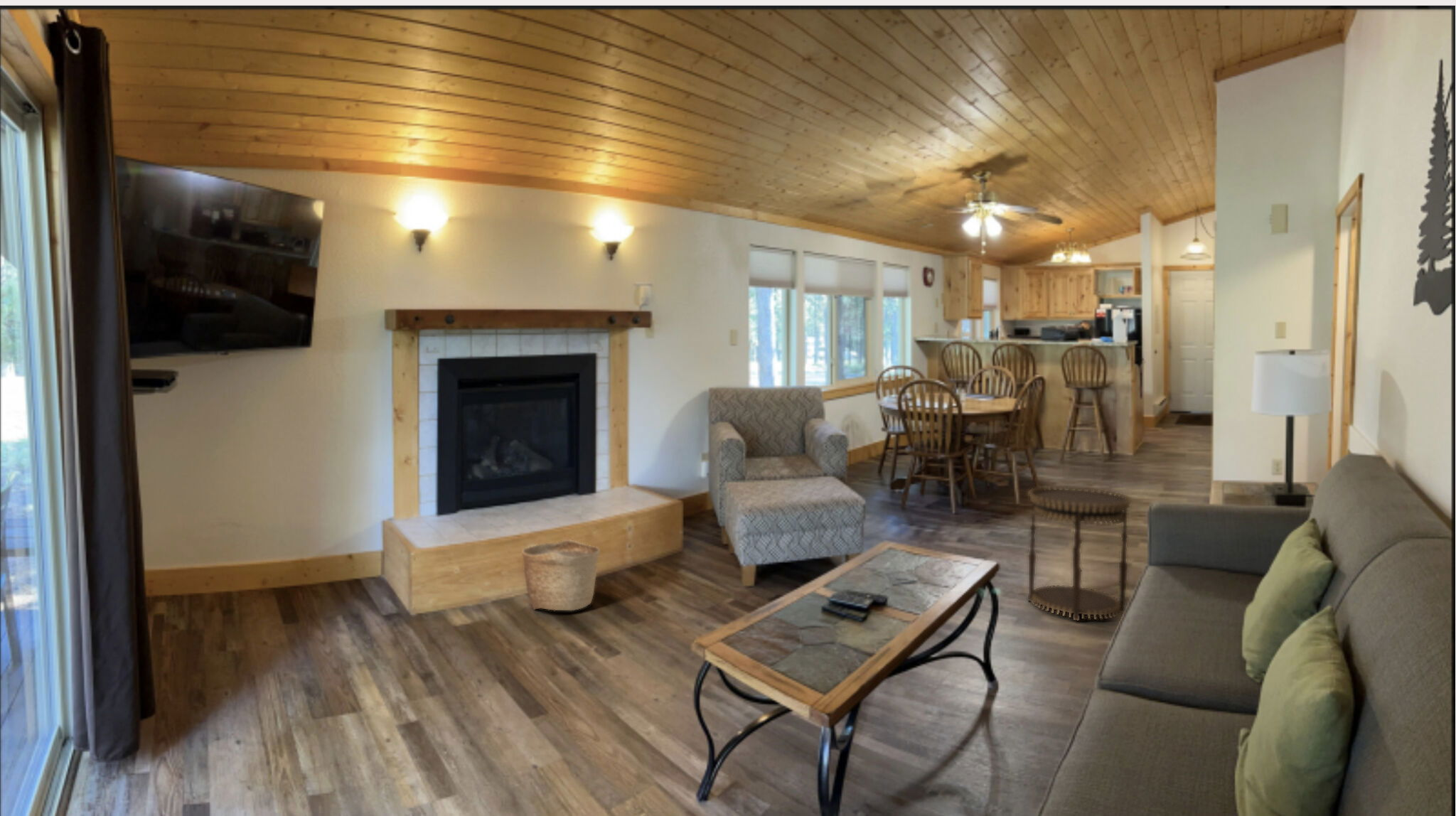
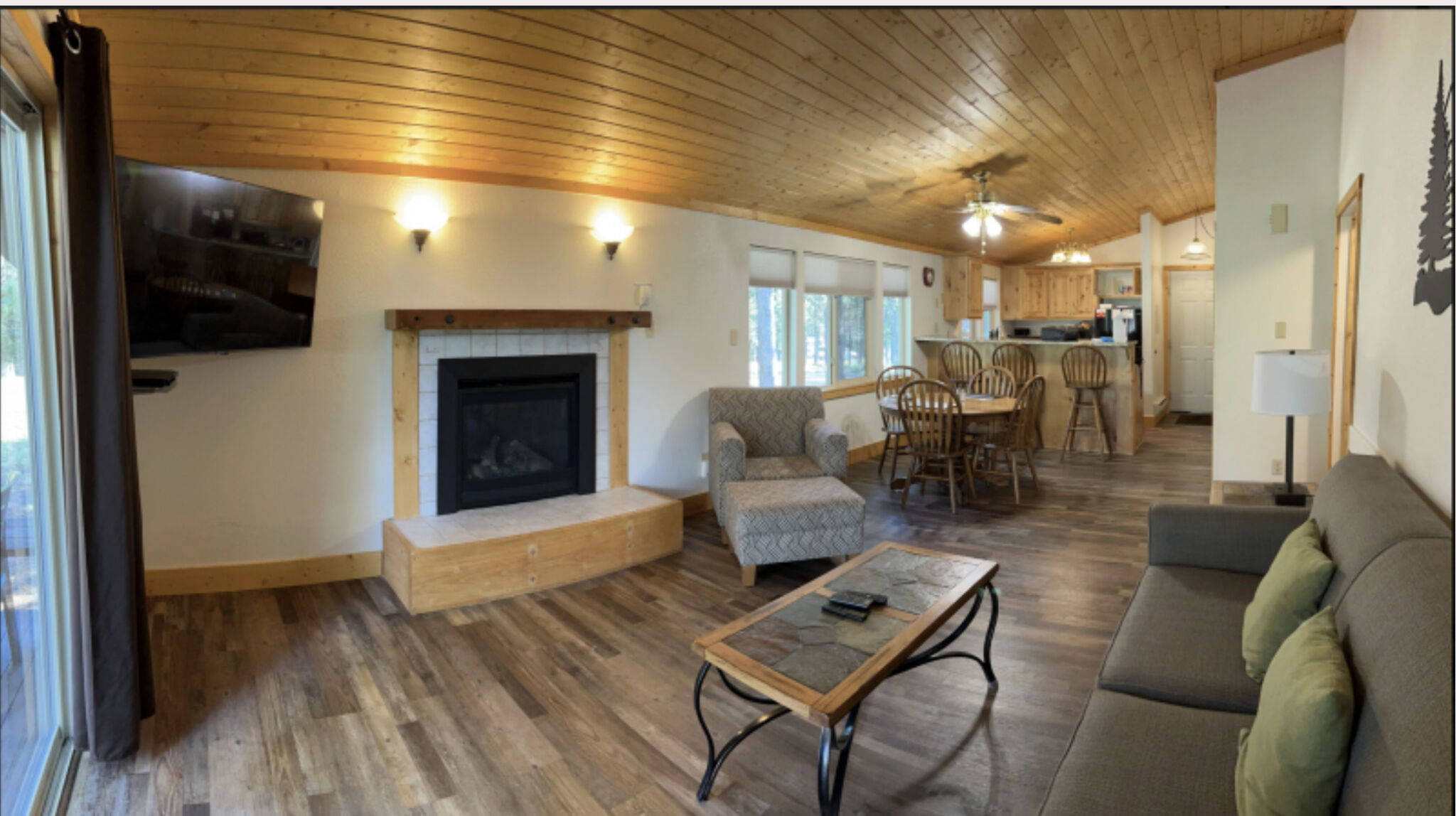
- basket (561, 573)
- side table (1076, 550)
